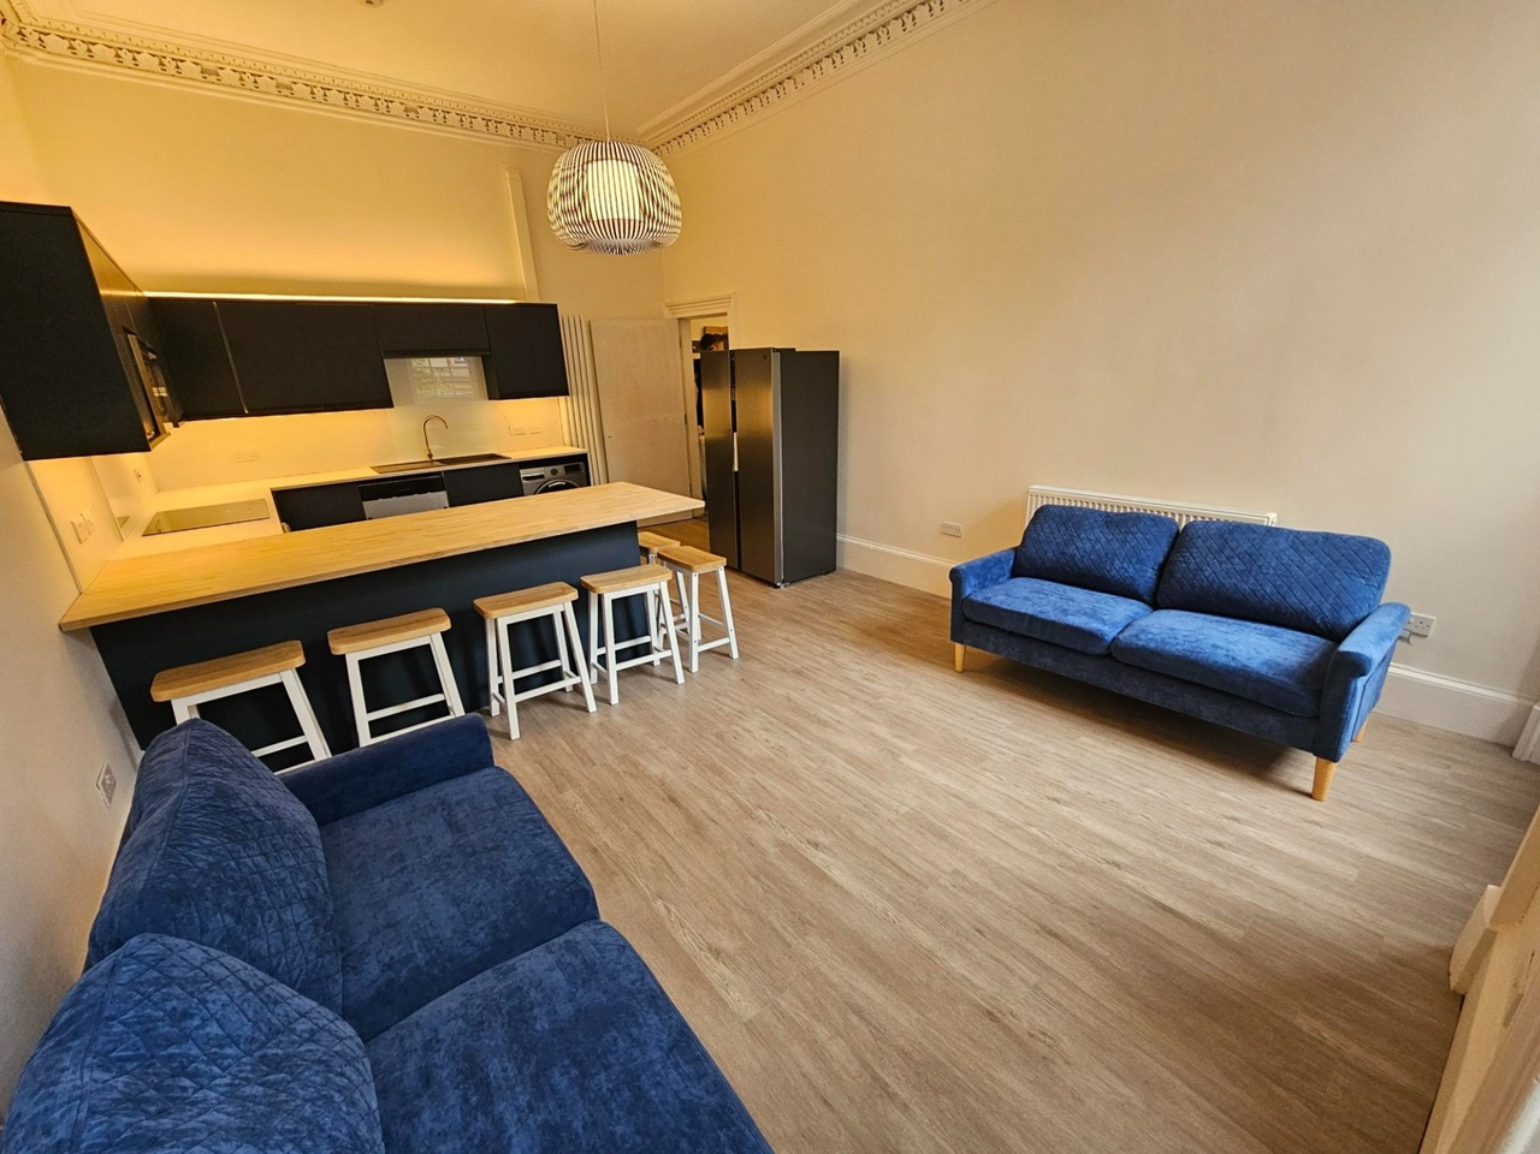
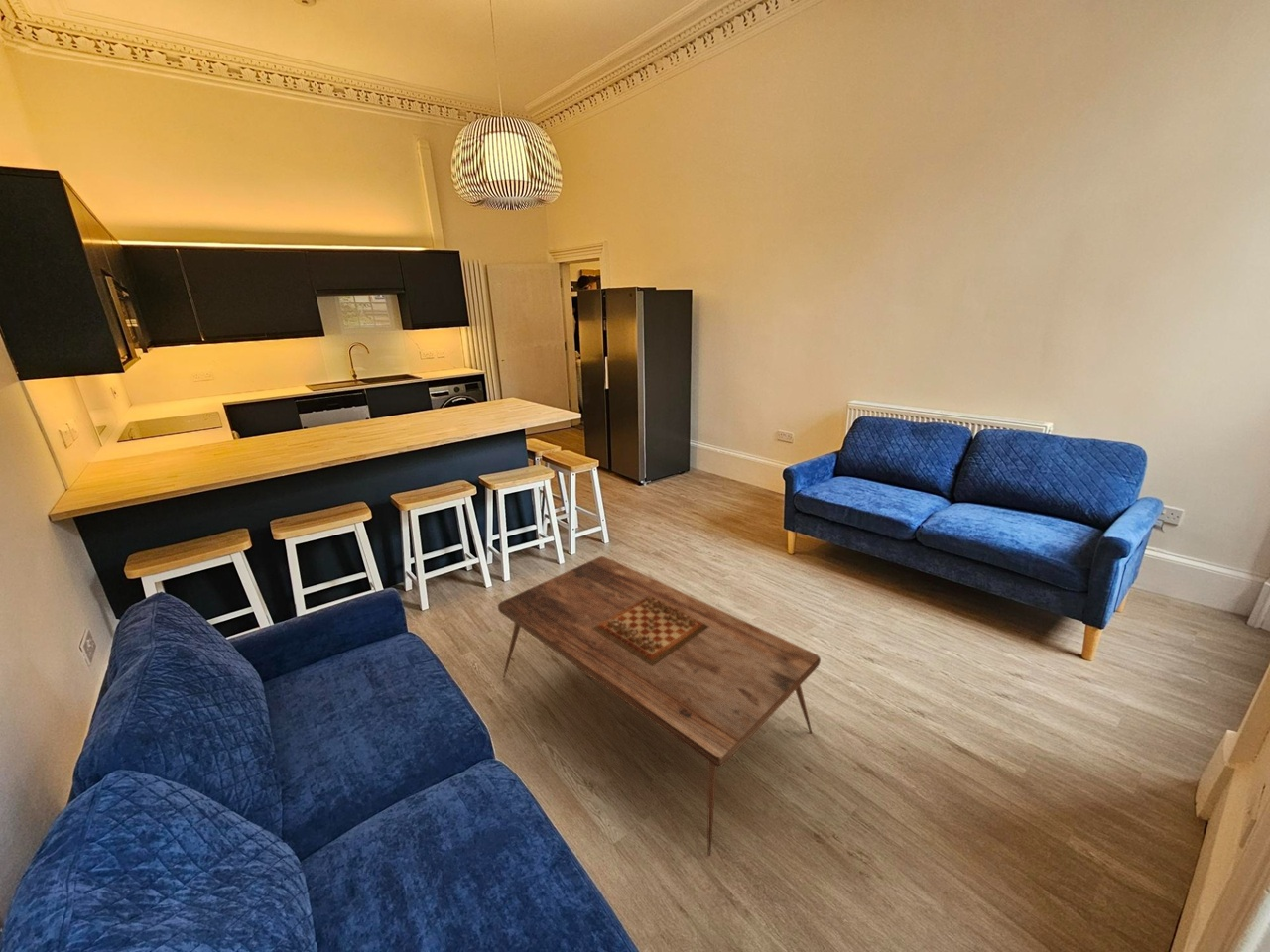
+ coffee table (644, 661)
